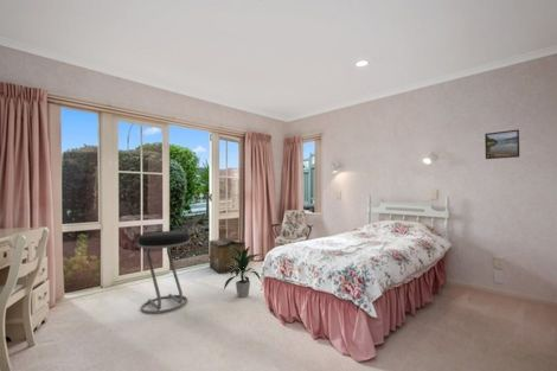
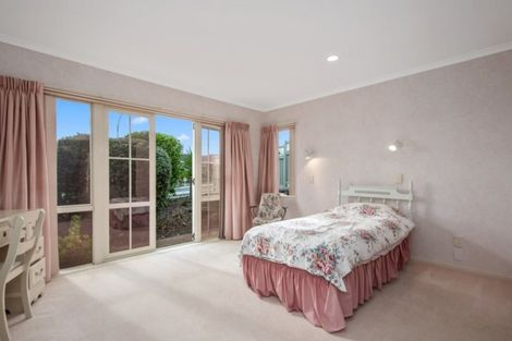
- indoor plant (241, 269)
- stool (171, 266)
- cardboard box (226, 254)
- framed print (501, 145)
